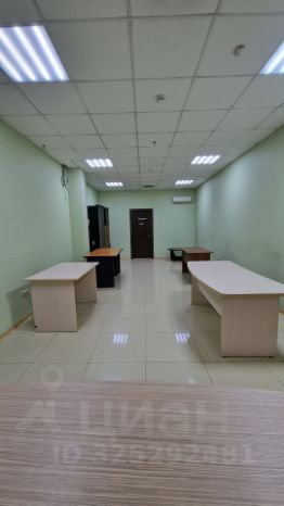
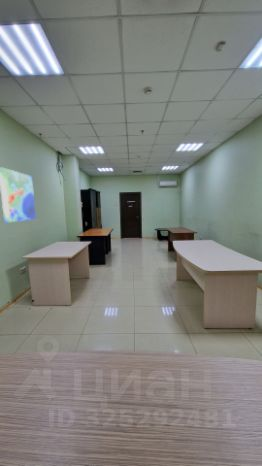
+ map (20, 196)
